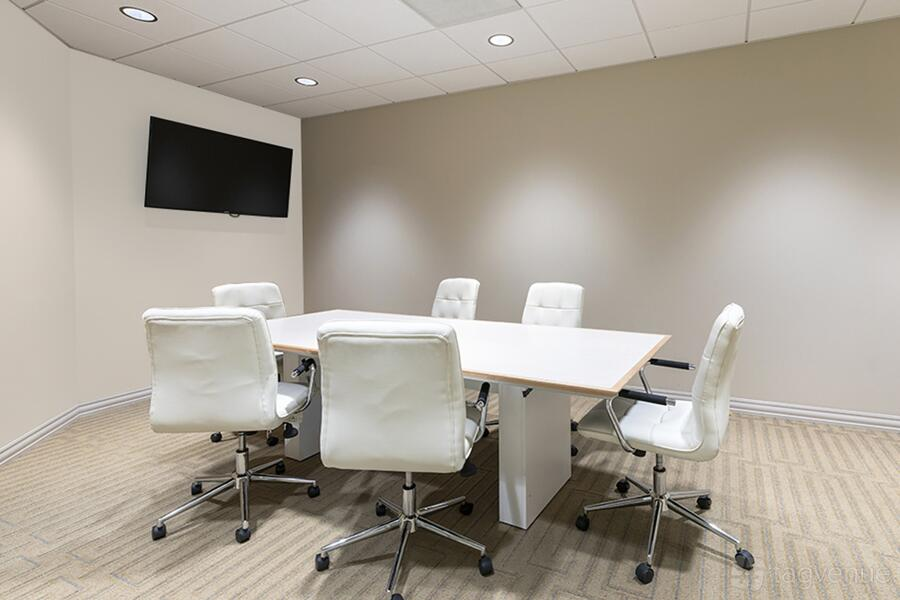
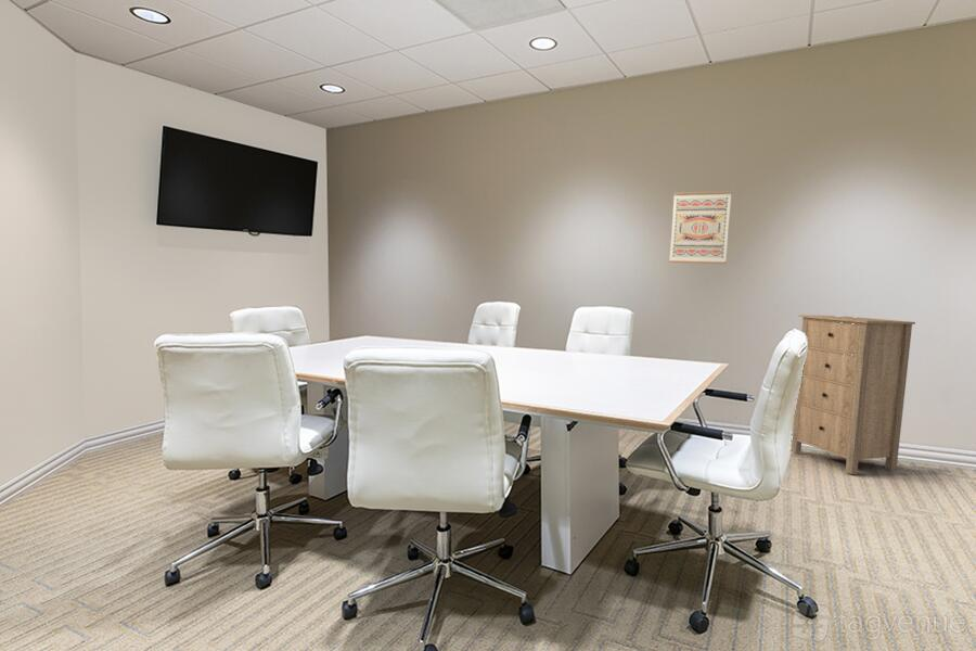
+ storage cabinet (846, 390)
+ wall art (699, 227)
